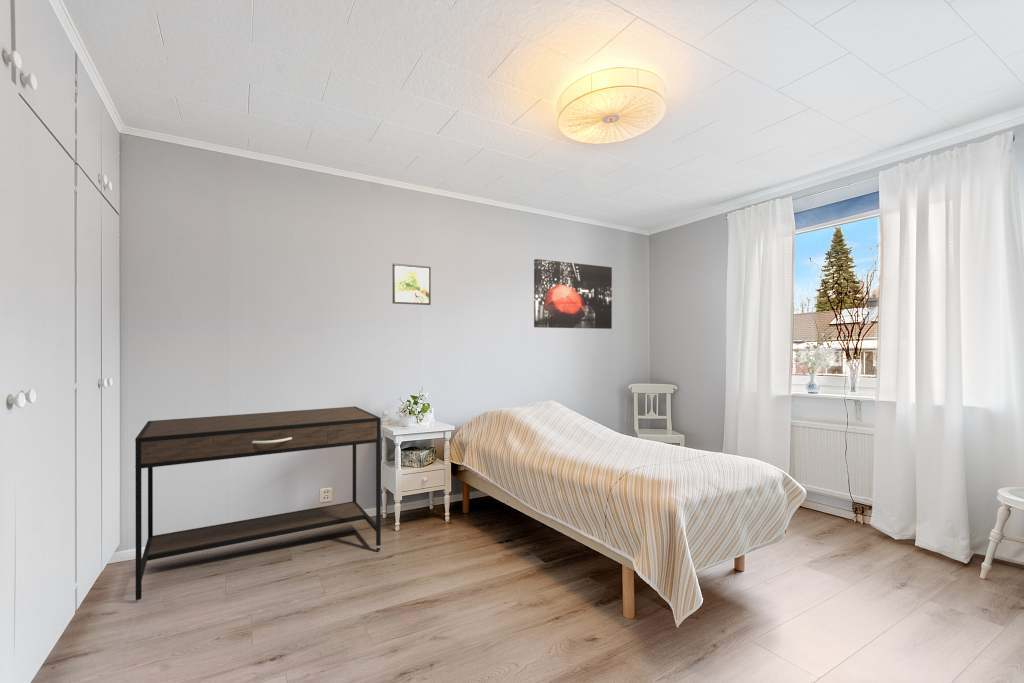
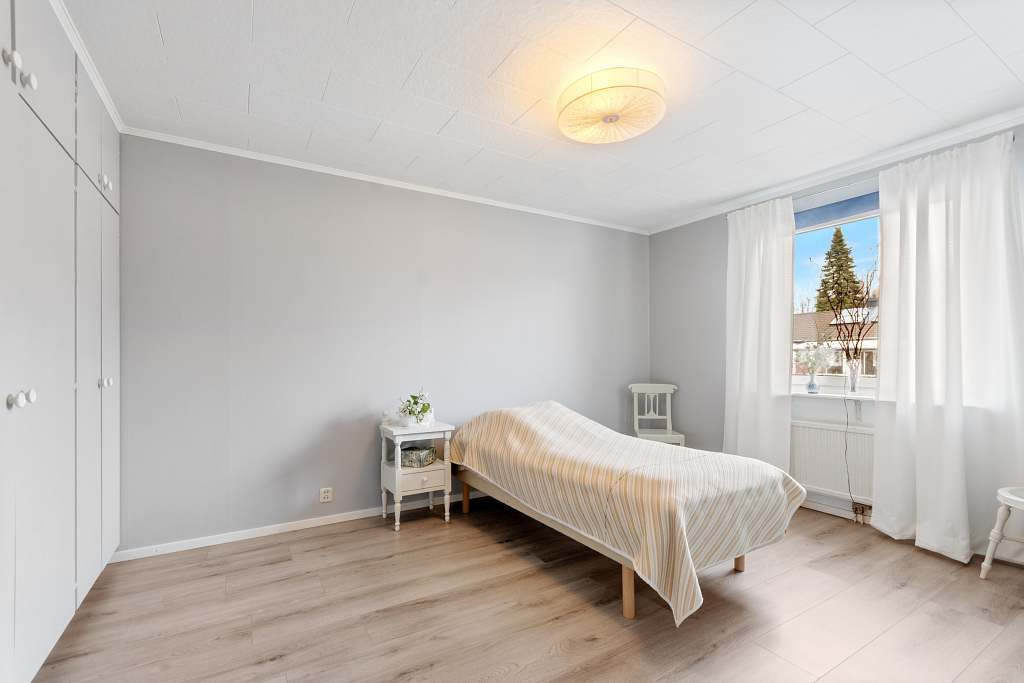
- wall art (574, 295)
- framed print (412, 284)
- desk (271, 515)
